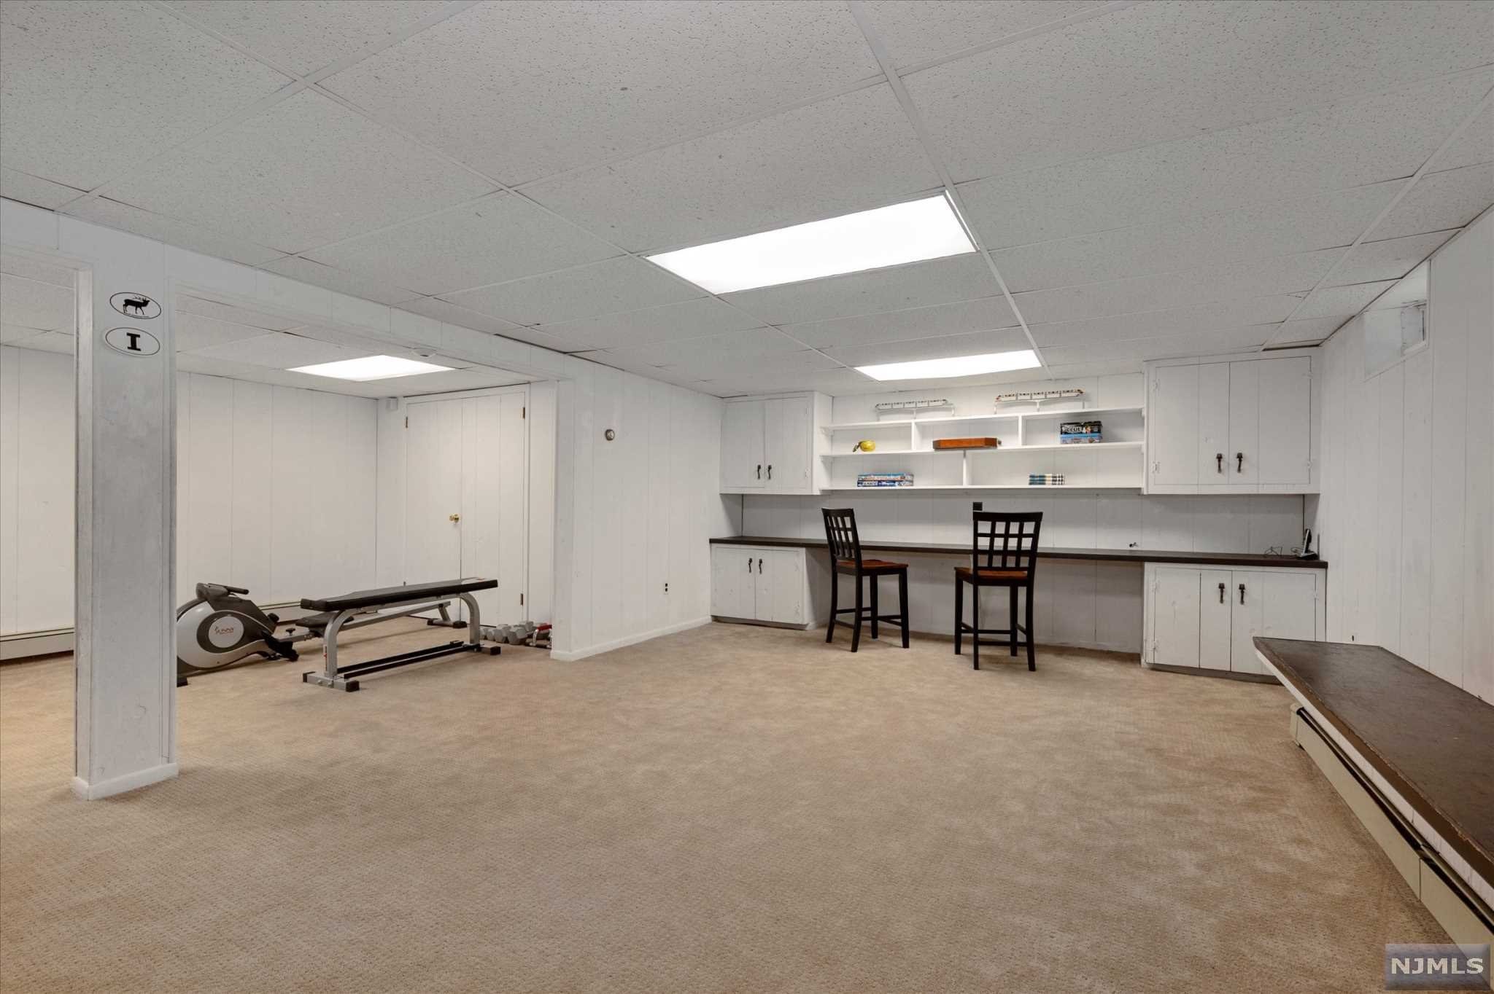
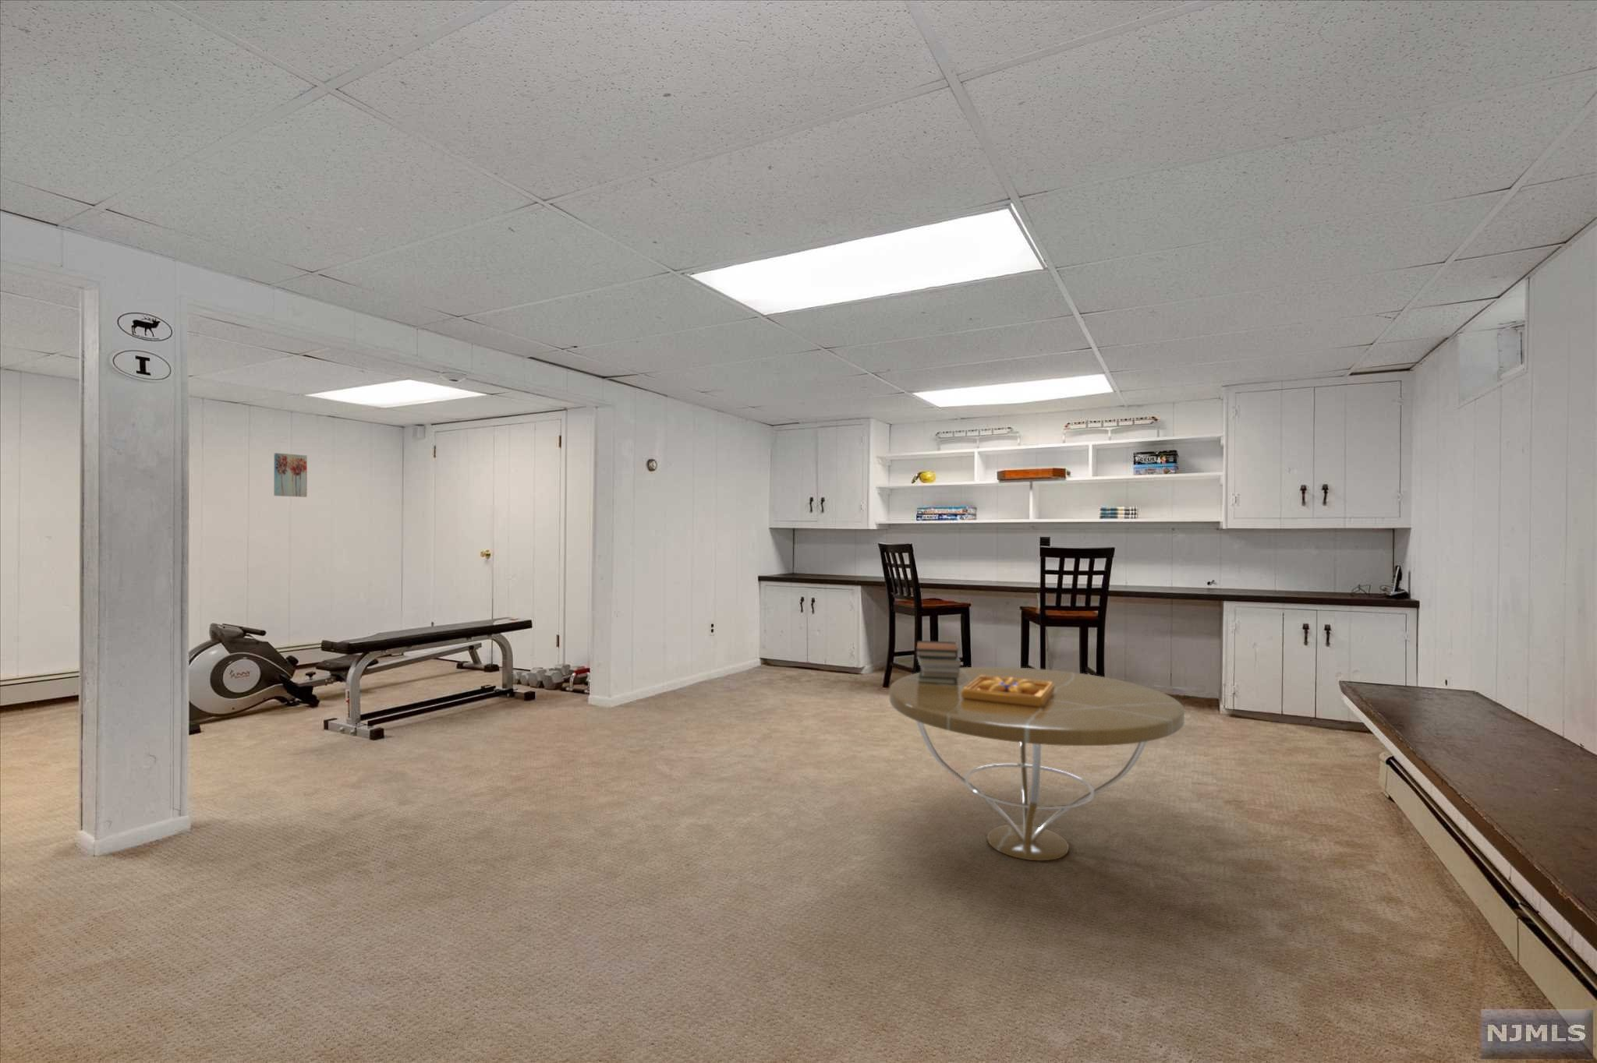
+ coffee table (1027, 768)
+ puzzle game (1009, 687)
+ book stack (937, 661)
+ wall art (290, 475)
